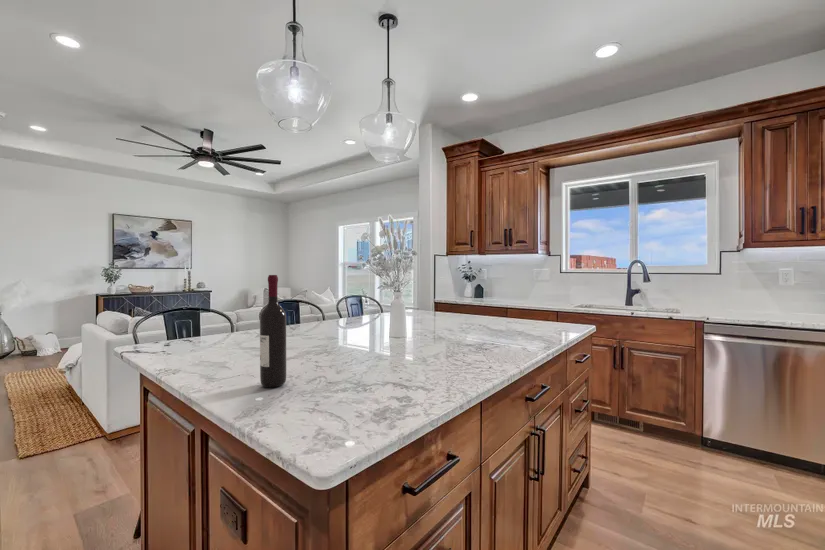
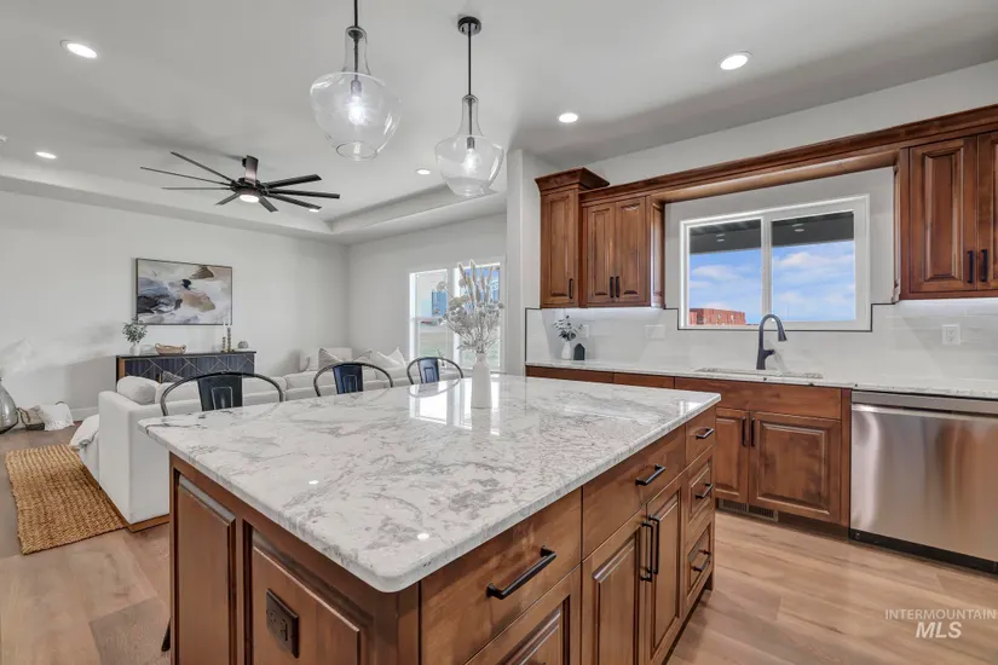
- wine bottle (273, 329)
